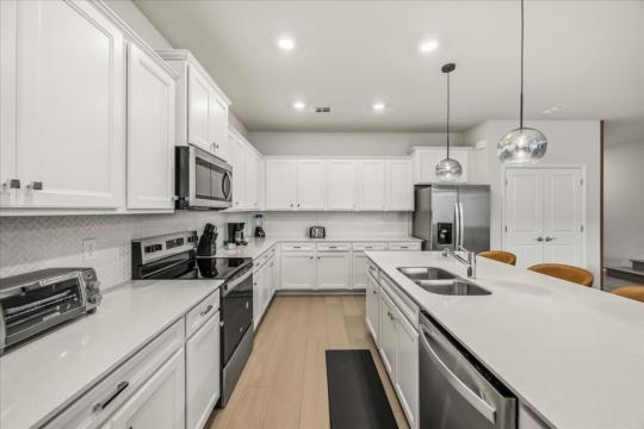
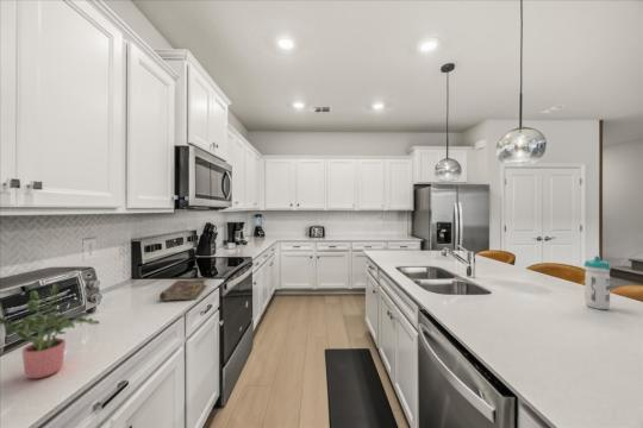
+ water bottle (597, 281)
+ book (185, 288)
+ potted plant (51, 332)
